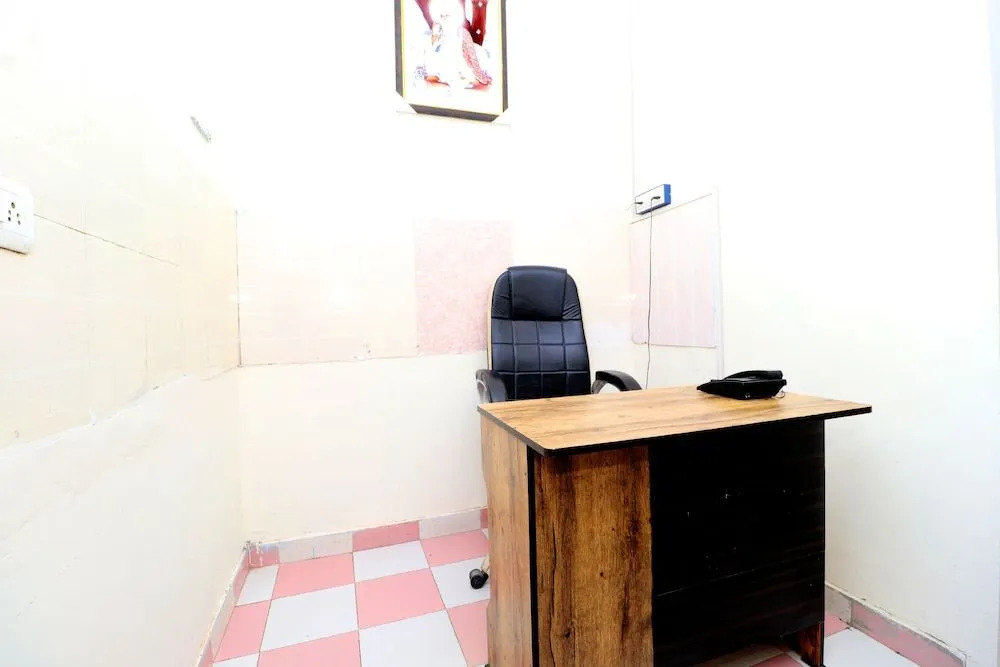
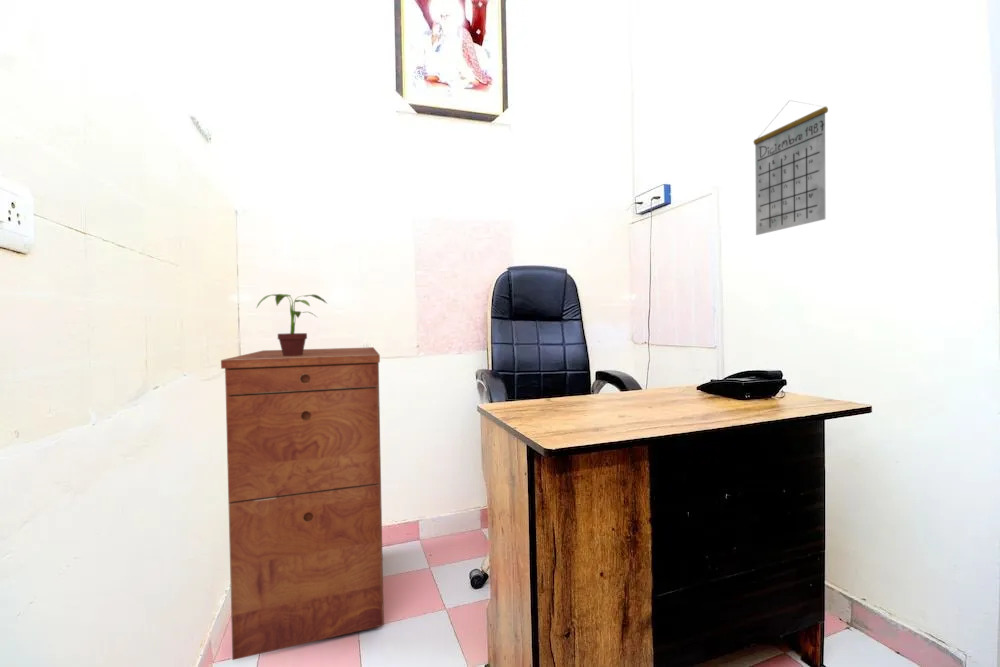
+ filing cabinet (316, 474)
+ calendar (788, 163)
+ potted plant (294, 323)
